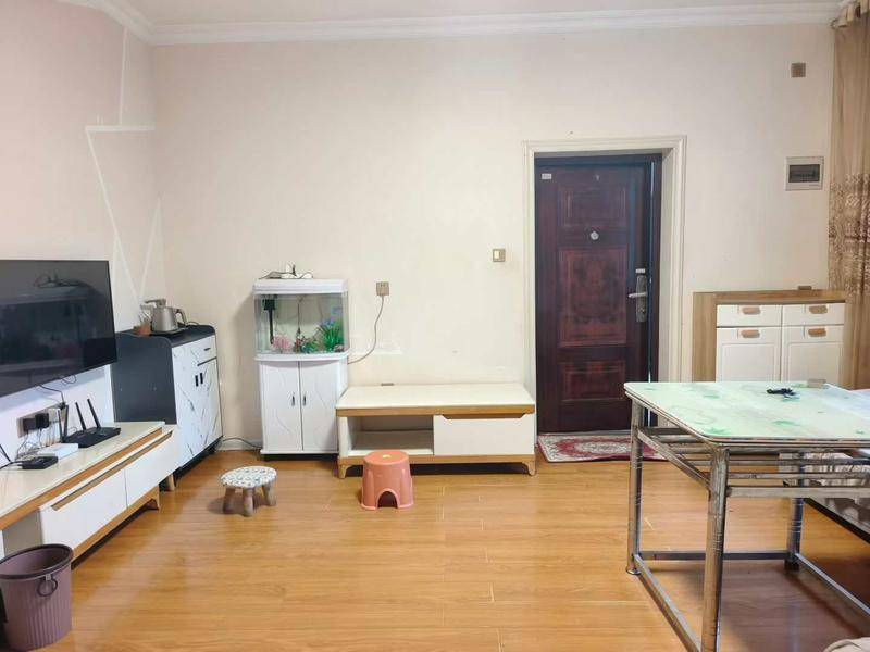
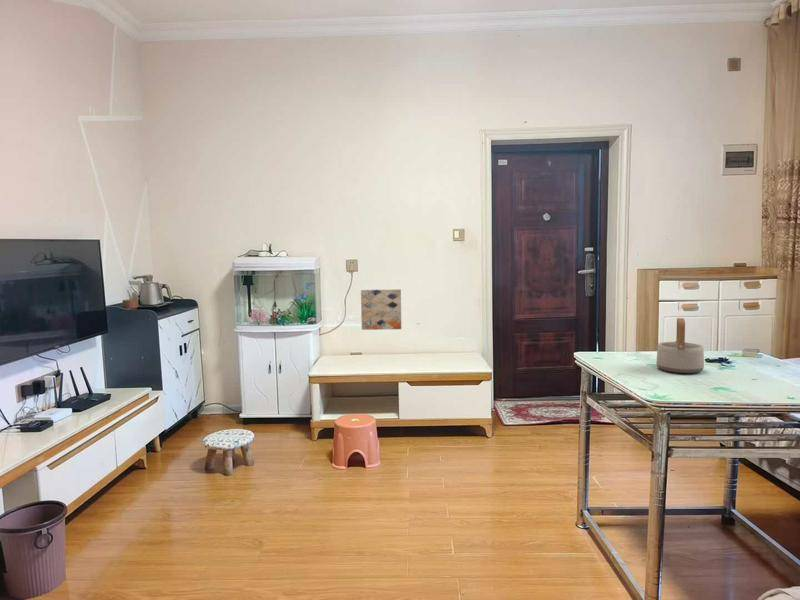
+ wall art (381, 309)
+ teapot (680, 343)
